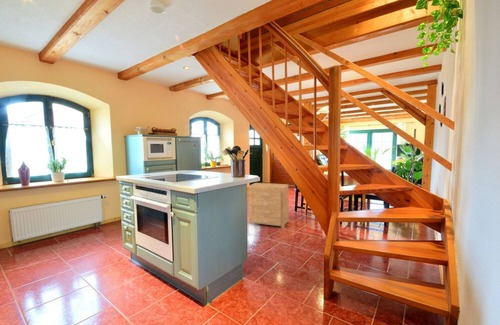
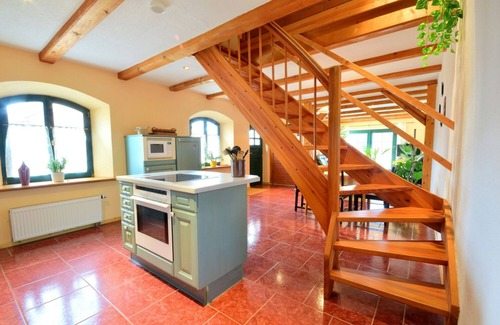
- side table (268, 204)
